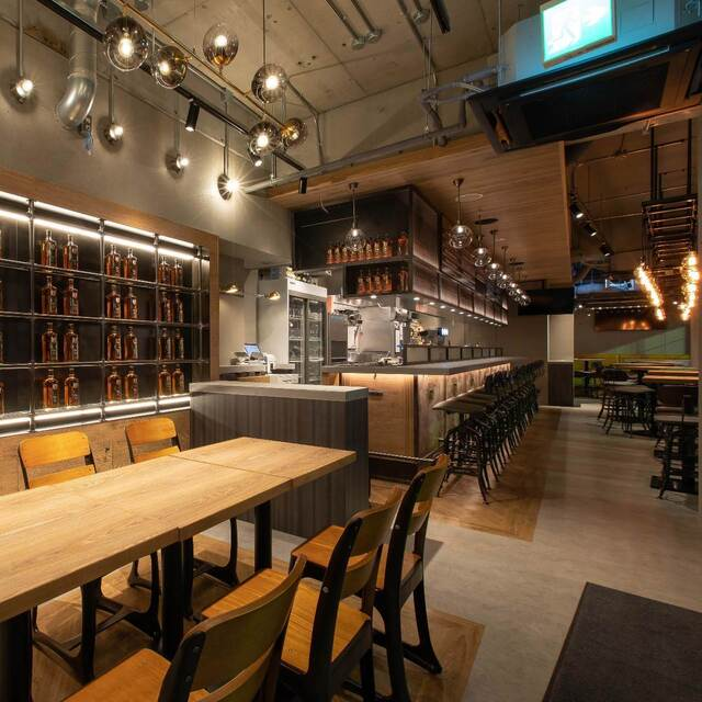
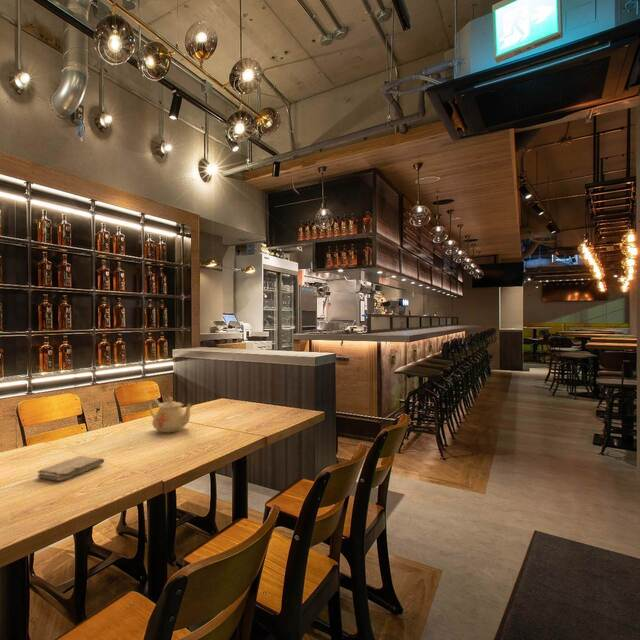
+ teapot (170, 413)
+ washcloth (71, 466)
